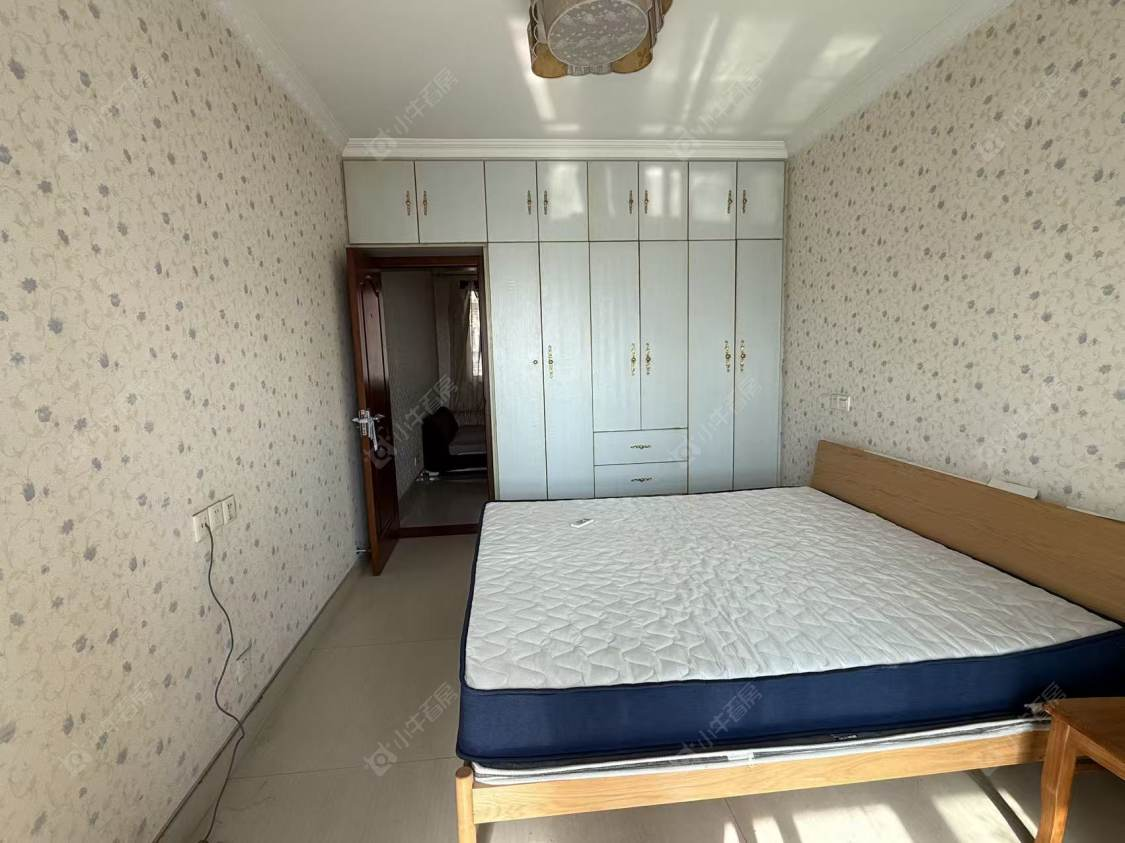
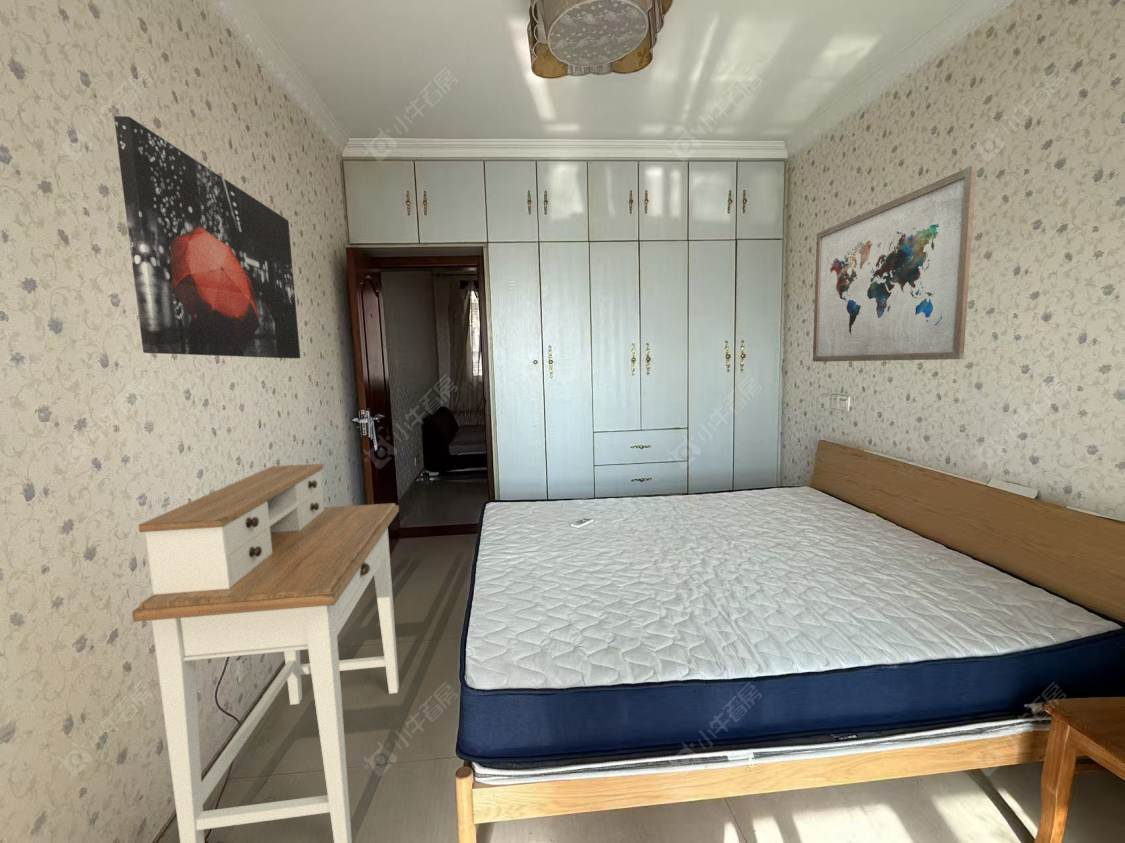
+ wall art (233, 270)
+ desk (308, 627)
+ wall art (876, 285)
